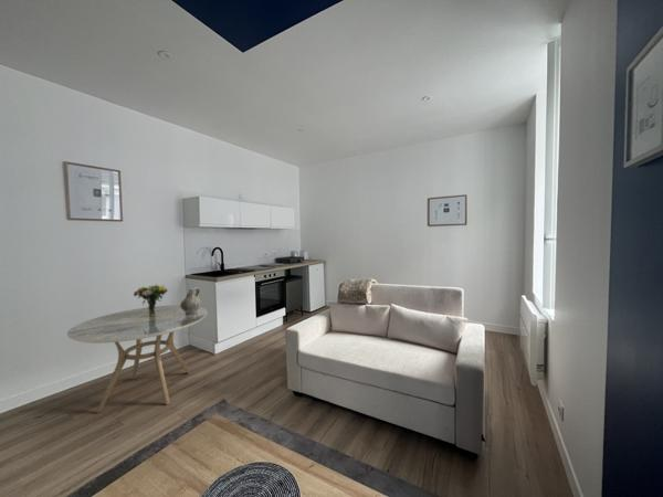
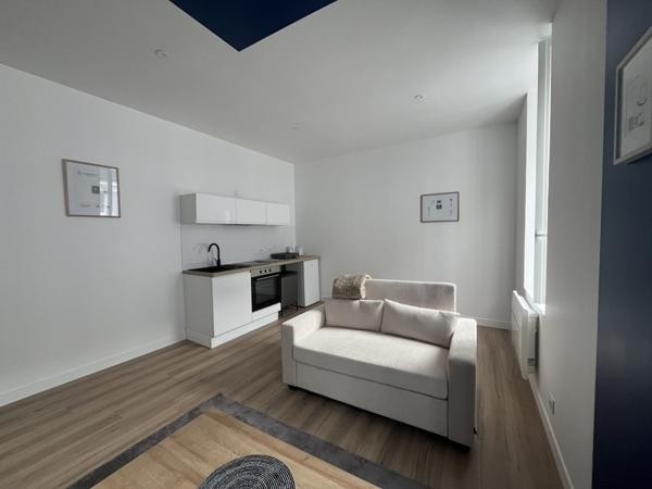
- ceramic jug (190, 300)
- bouquet (152, 299)
- dining table (147, 355)
